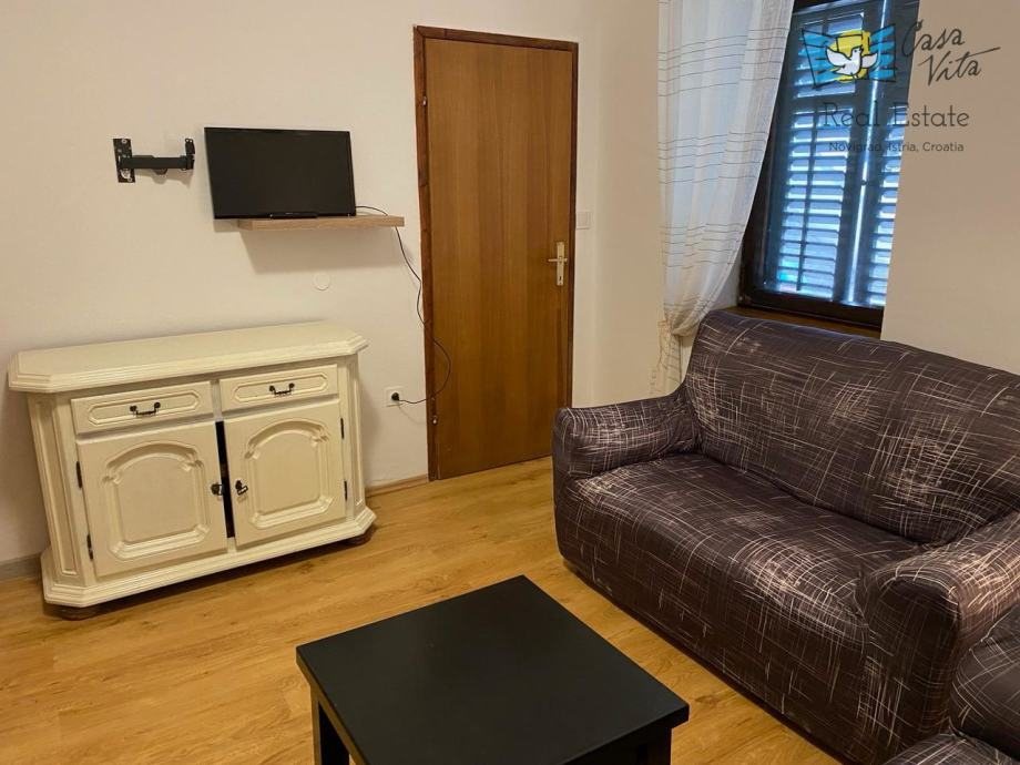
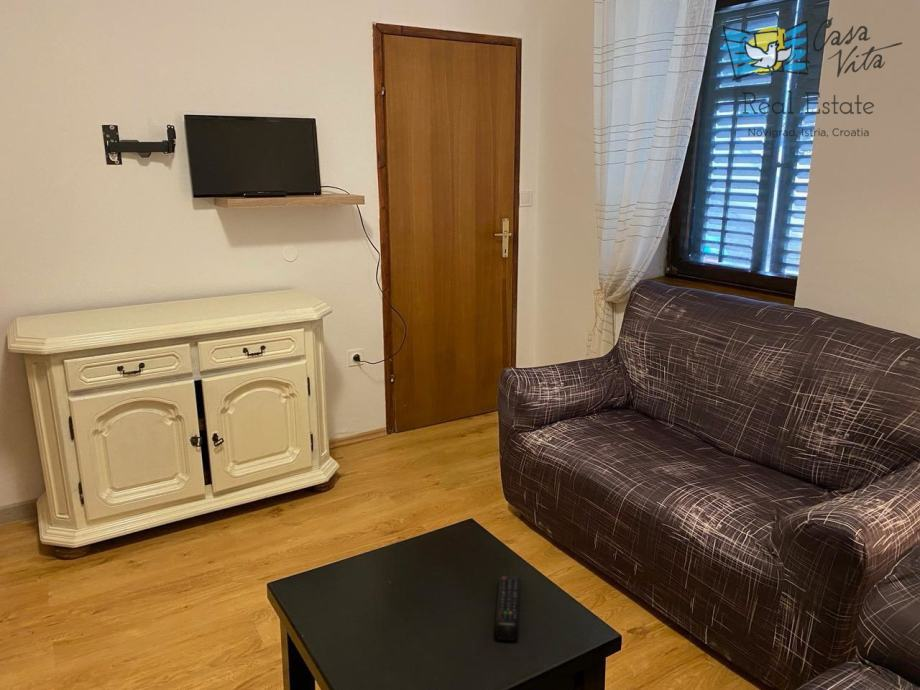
+ remote control (508, 603)
